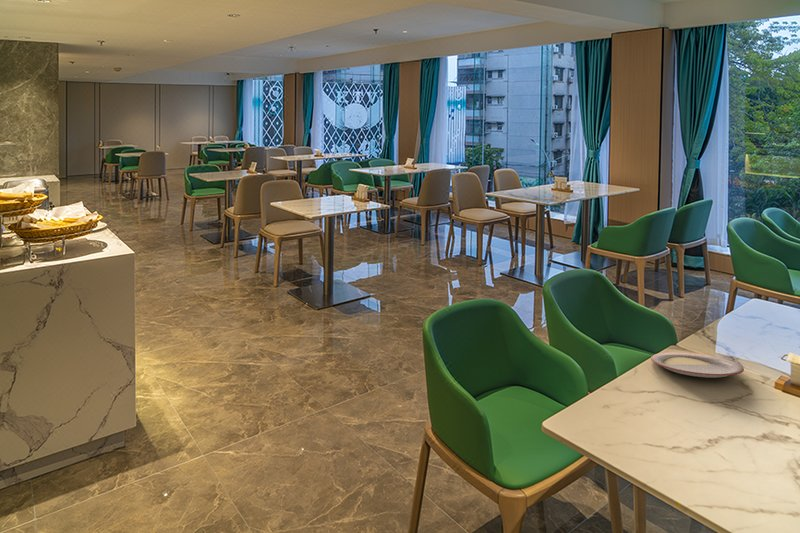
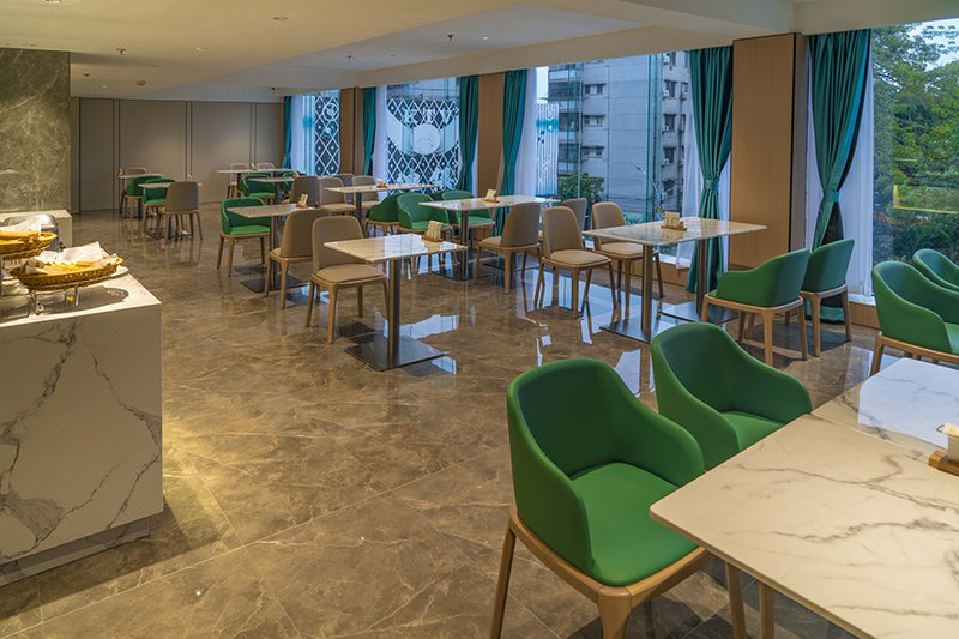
- plate (695, 365)
